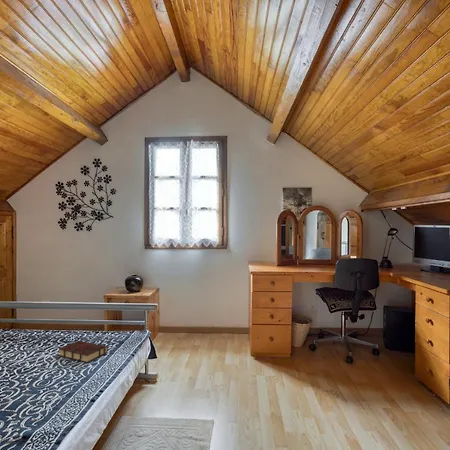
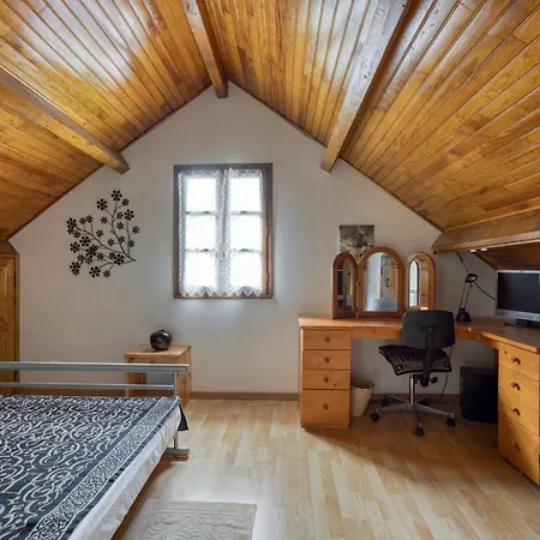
- book (80, 350)
